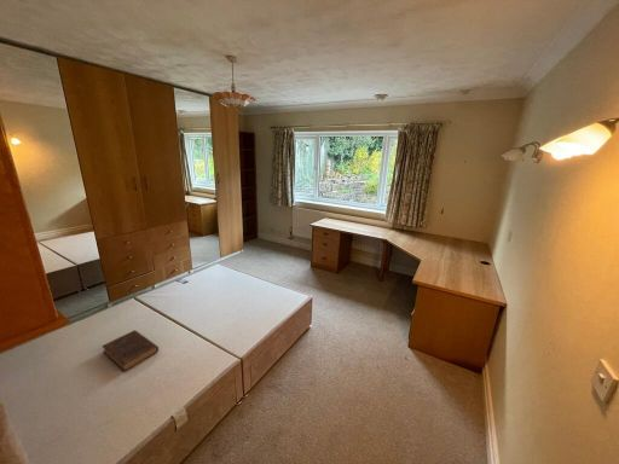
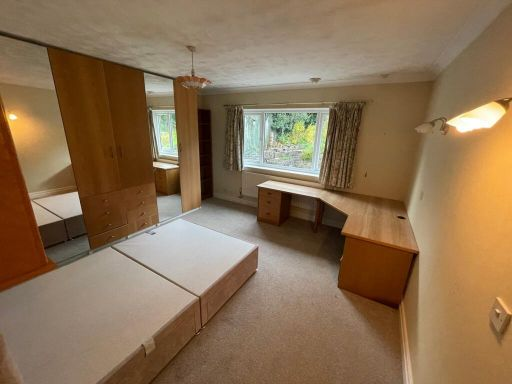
- book (131, 348)
